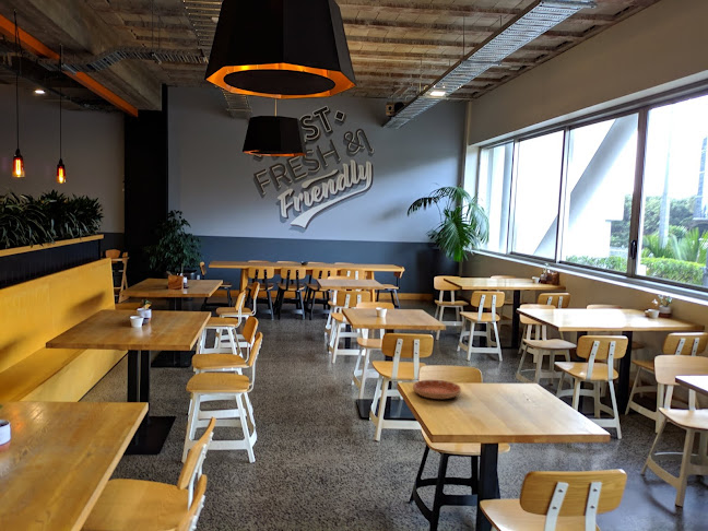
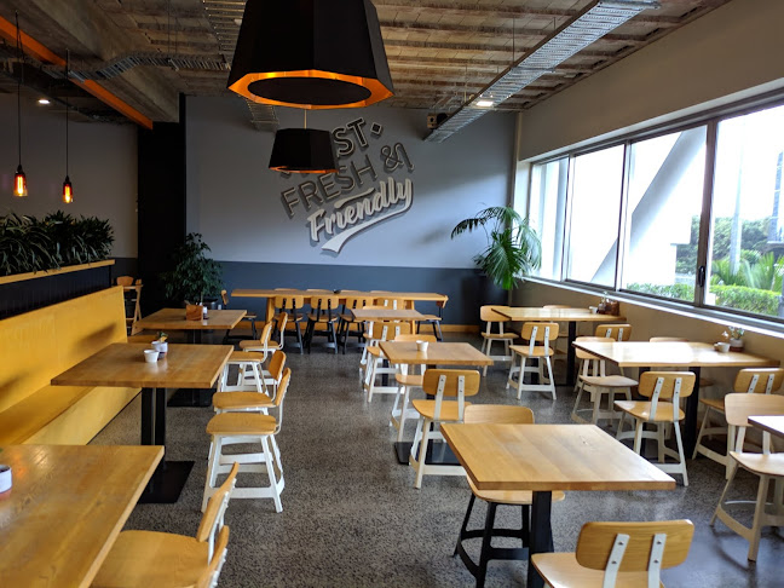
- saucer (436, 389)
